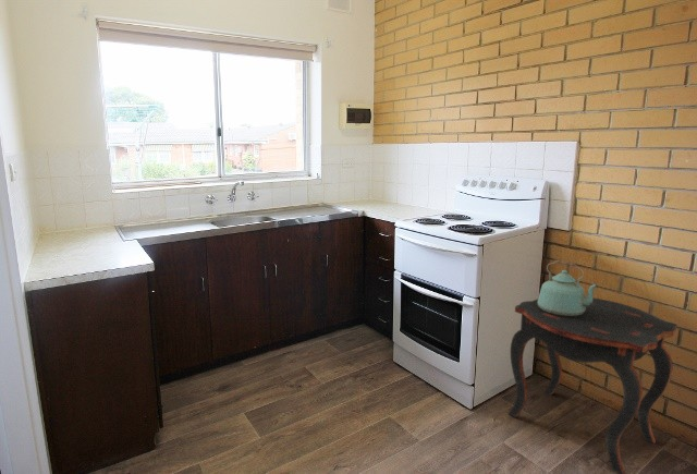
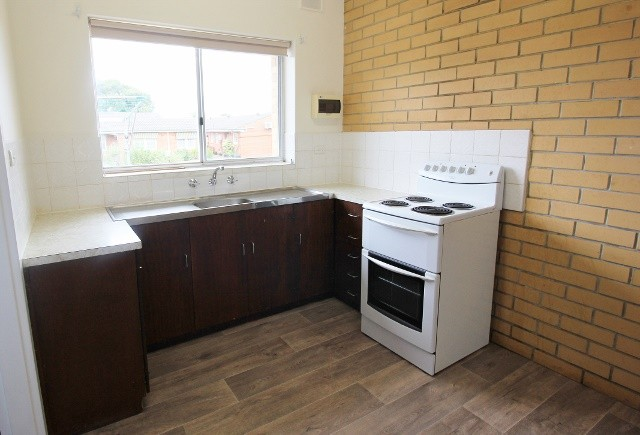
- side table (585, 362)
- kettle (567, 285)
